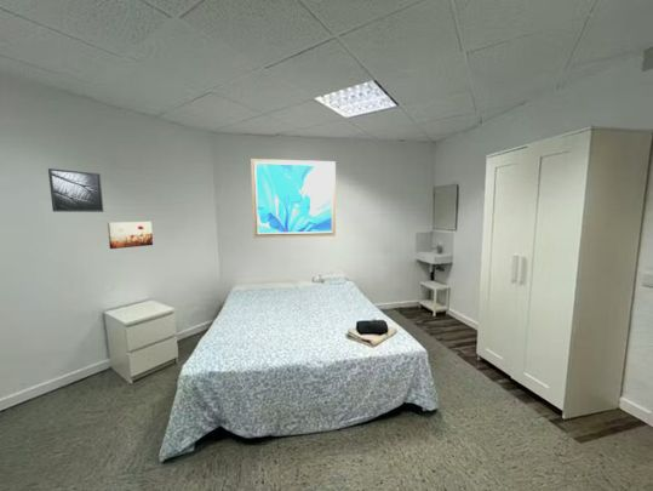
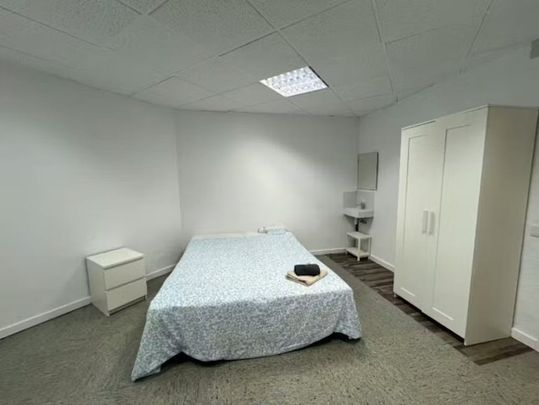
- wall art (294, 199)
- wall art (131, 234)
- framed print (78, 192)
